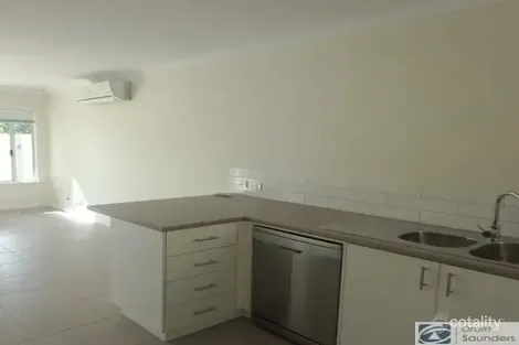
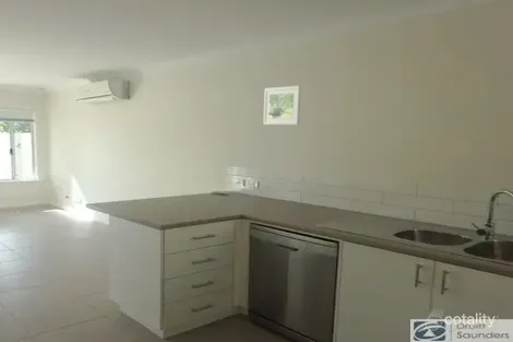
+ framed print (281, 106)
